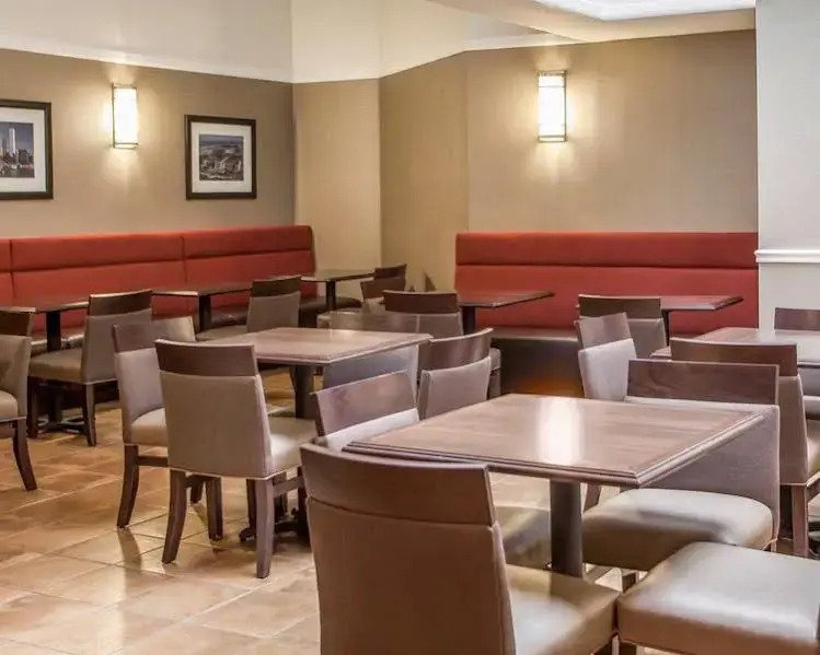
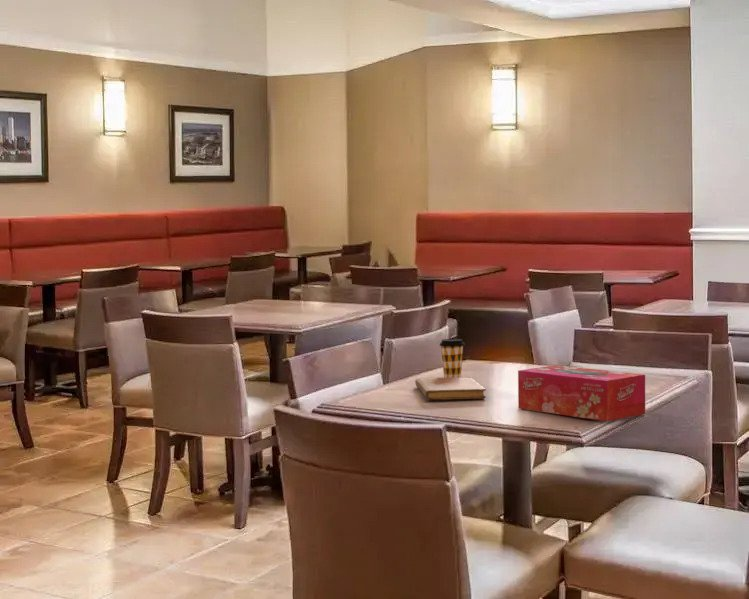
+ coffee cup (452, 359)
+ tissue box (580, 391)
+ notebook (449, 387)
